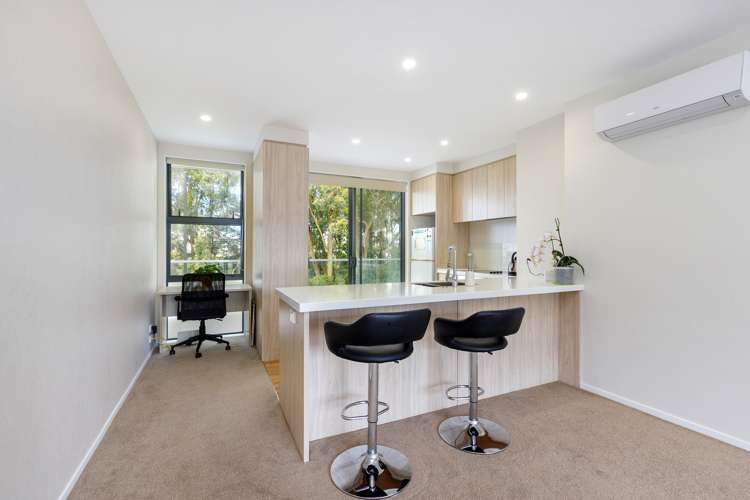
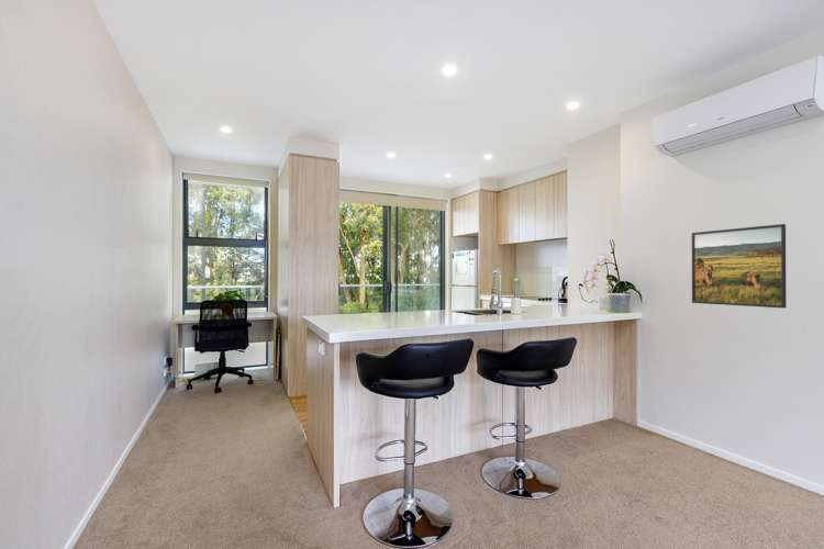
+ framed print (734, 267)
